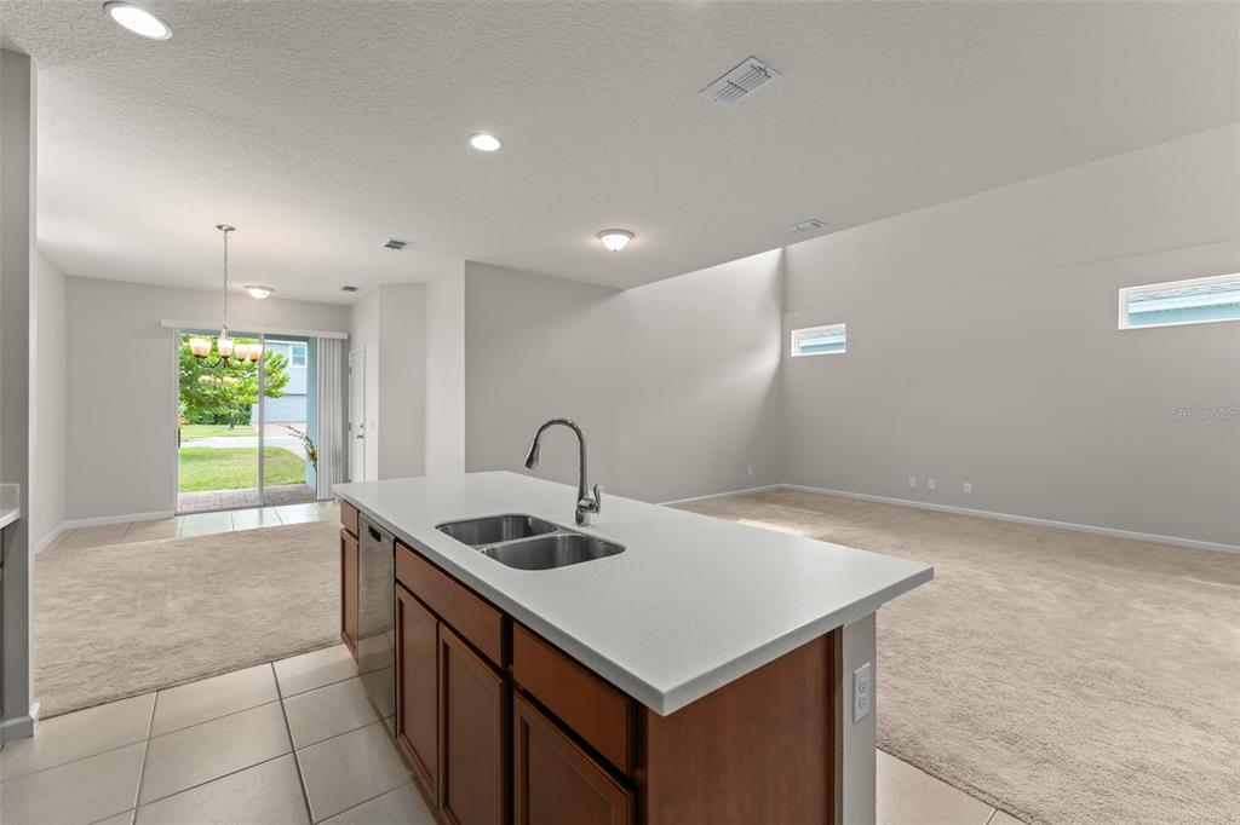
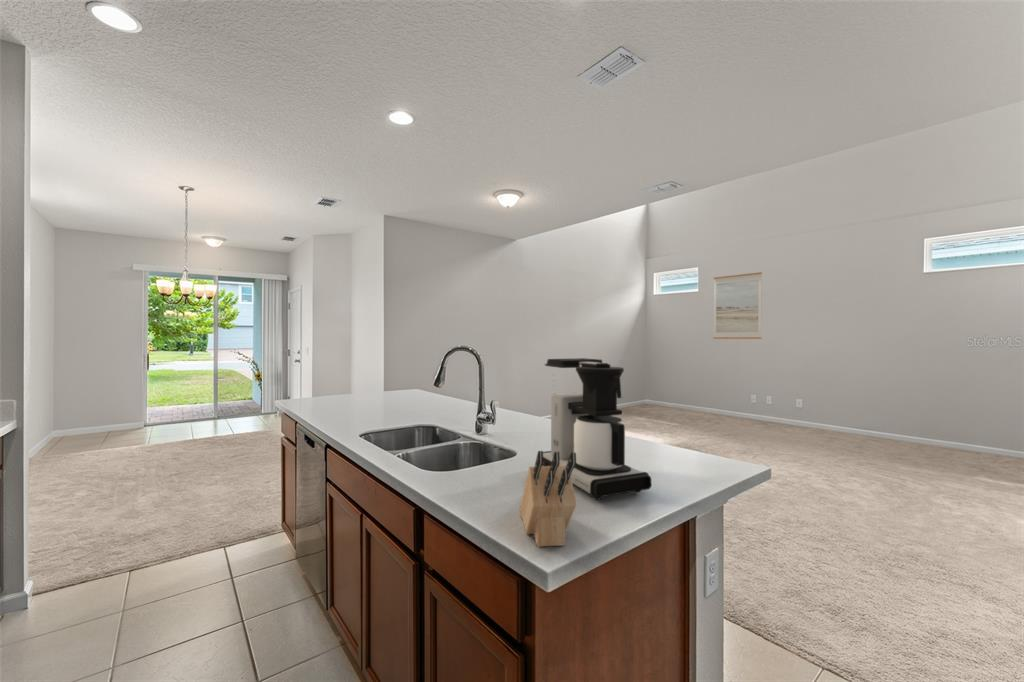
+ coffee maker (589, 420)
+ knife block (546, 486)
+ wall art (736, 306)
